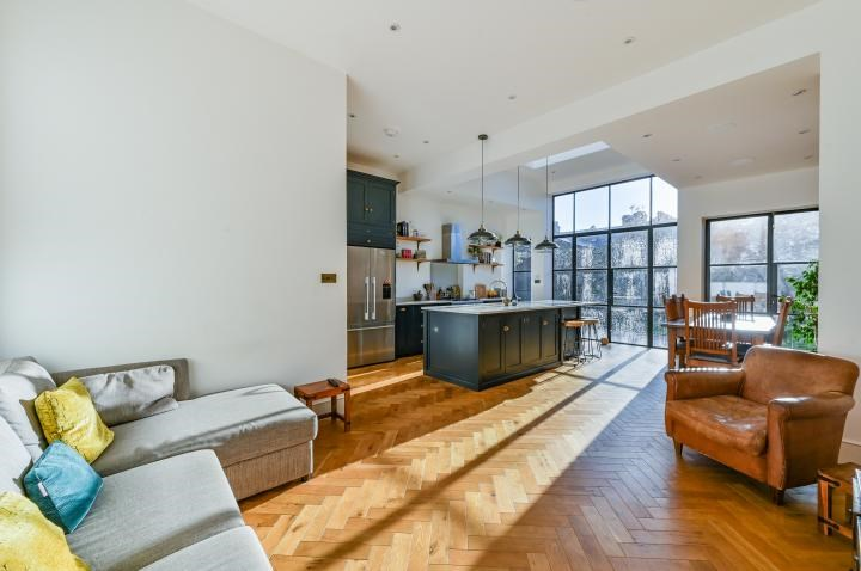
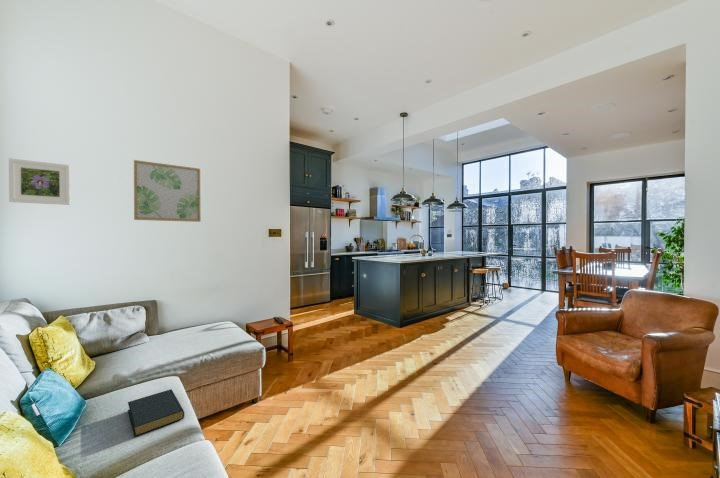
+ wall art (169, 192)
+ hardback book (155, 410)
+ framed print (40, 182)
